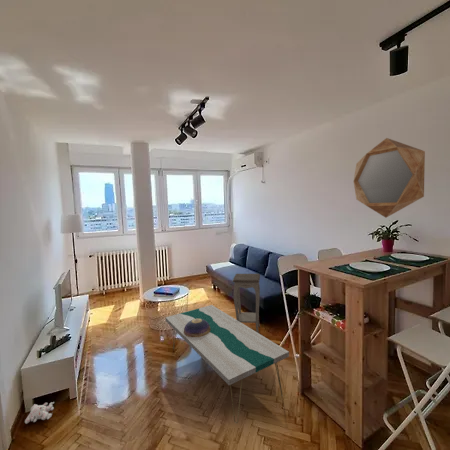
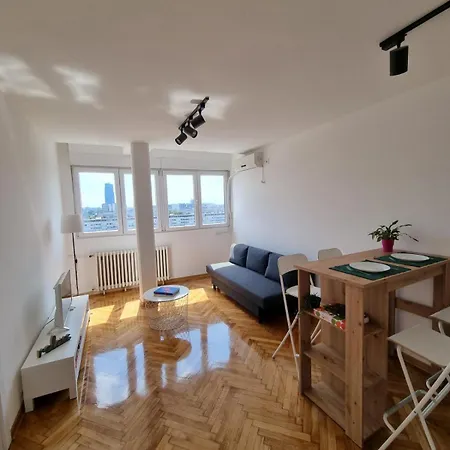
- decorative bowl (196, 325)
- home mirror (383, 178)
- plush toy (33, 421)
- accent table (240, 304)
- coffee table (218, 350)
